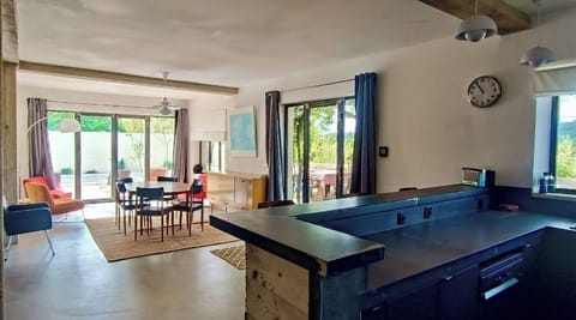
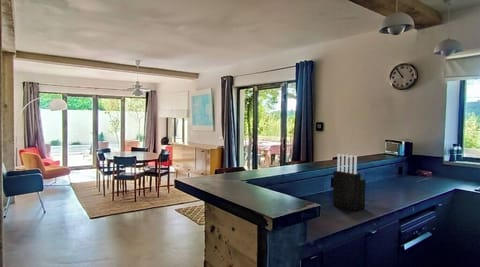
+ knife block (350, 180)
